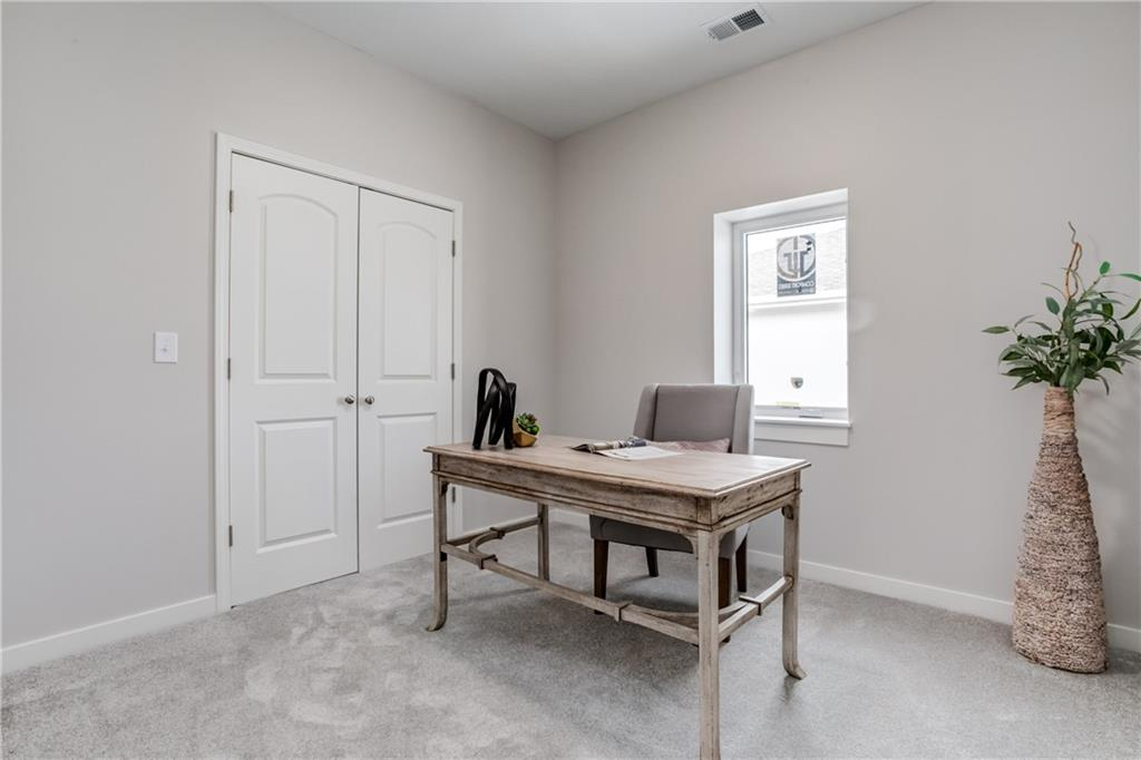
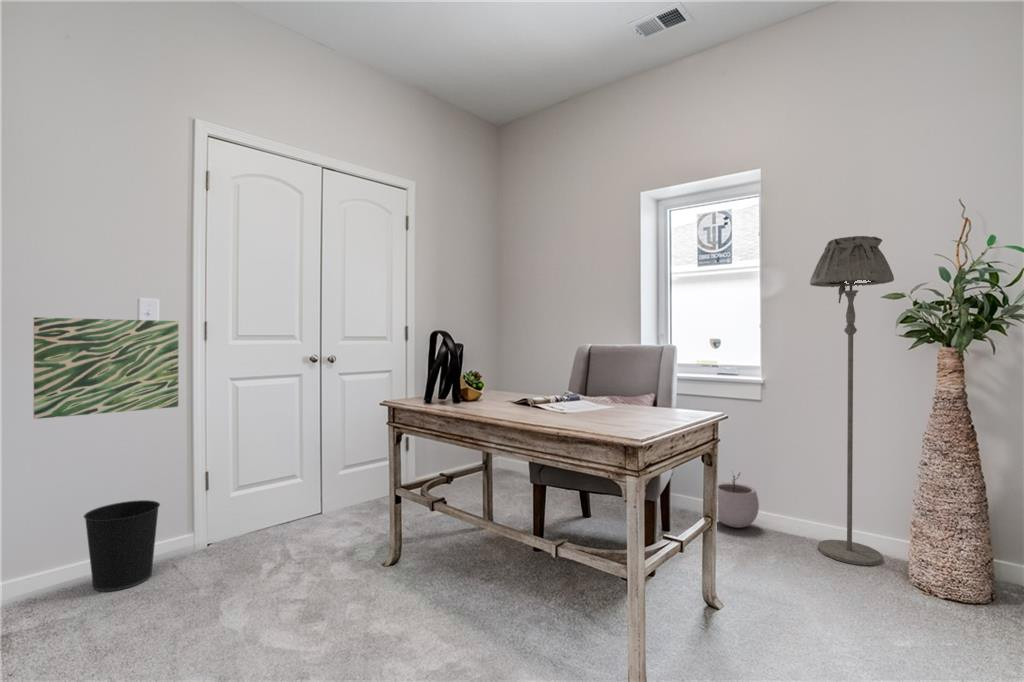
+ wall art (111, 365)
+ plant pot (734, 498)
+ floor lamp (849, 396)
+ wastebasket (123, 544)
